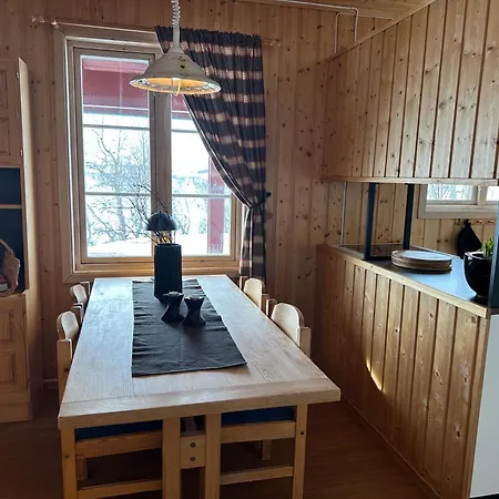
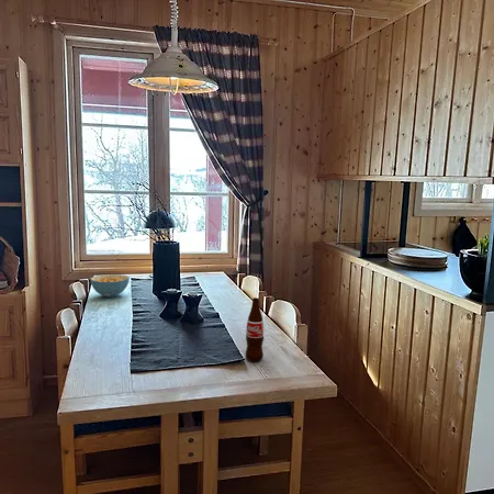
+ cereal bowl (110, 287)
+ bottle (255, 328)
